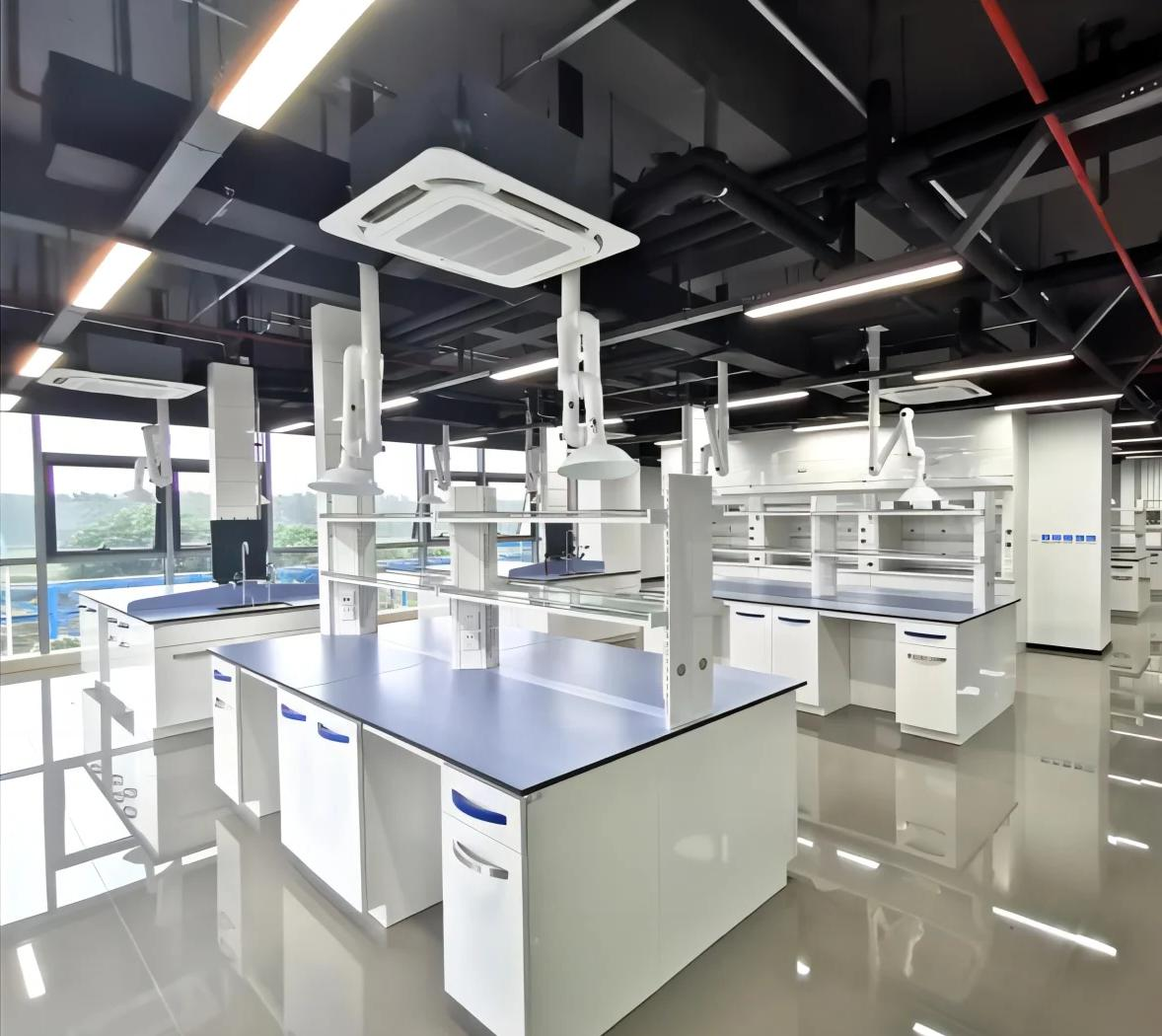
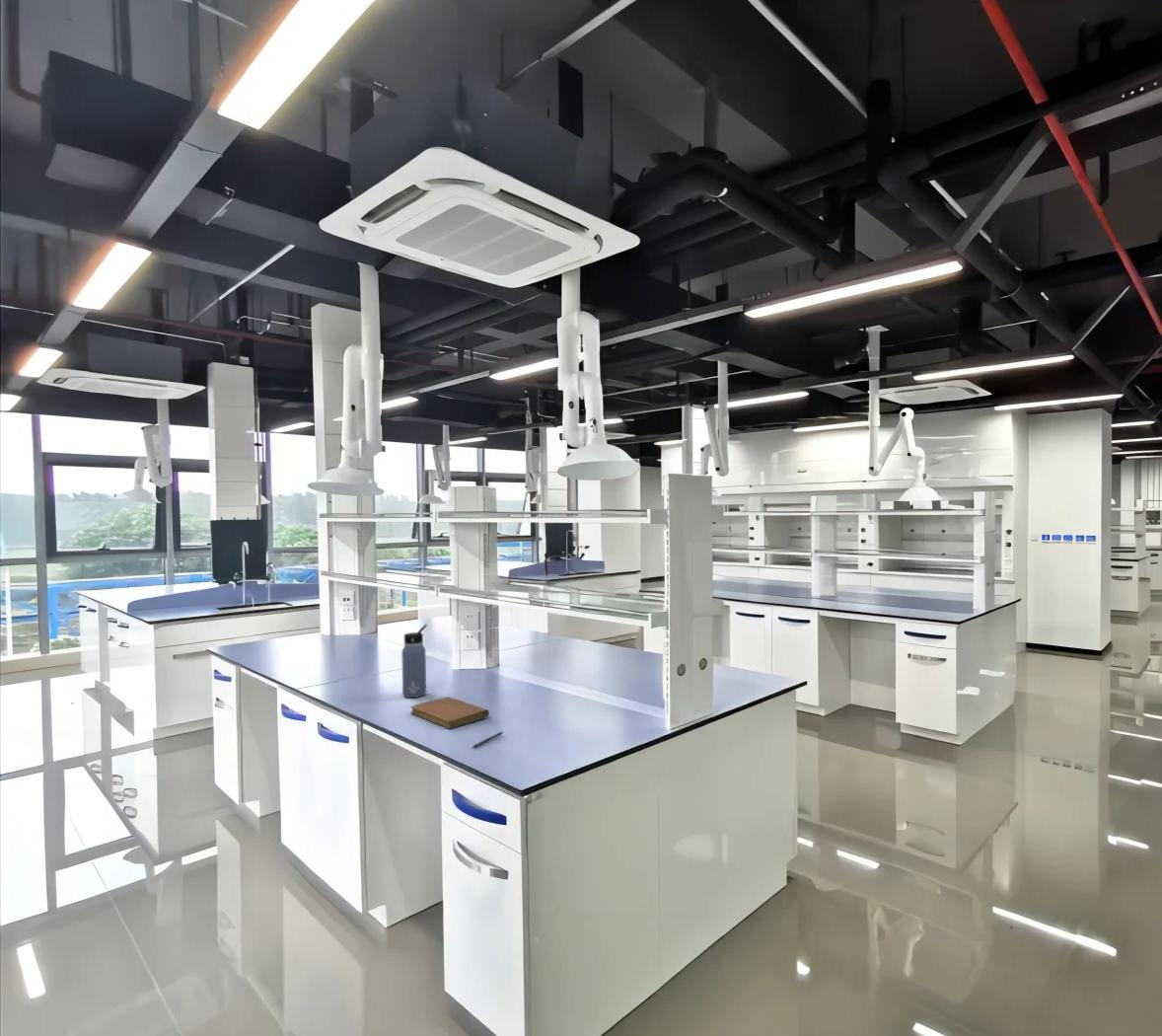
+ pen (487, 739)
+ notebook (449, 710)
+ water bottle (414, 659)
